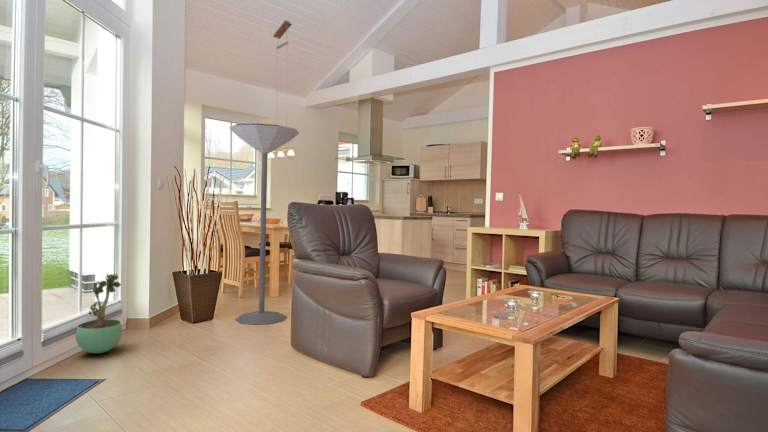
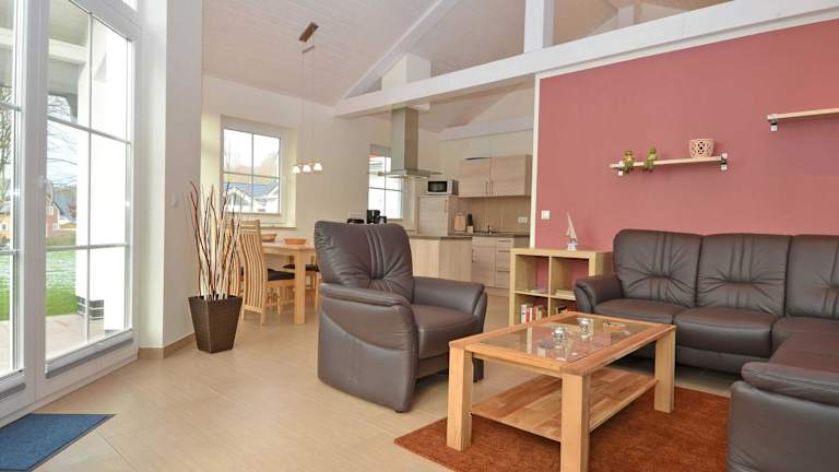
- potted plant (100, 312)
- floor lamp (263, 224)
